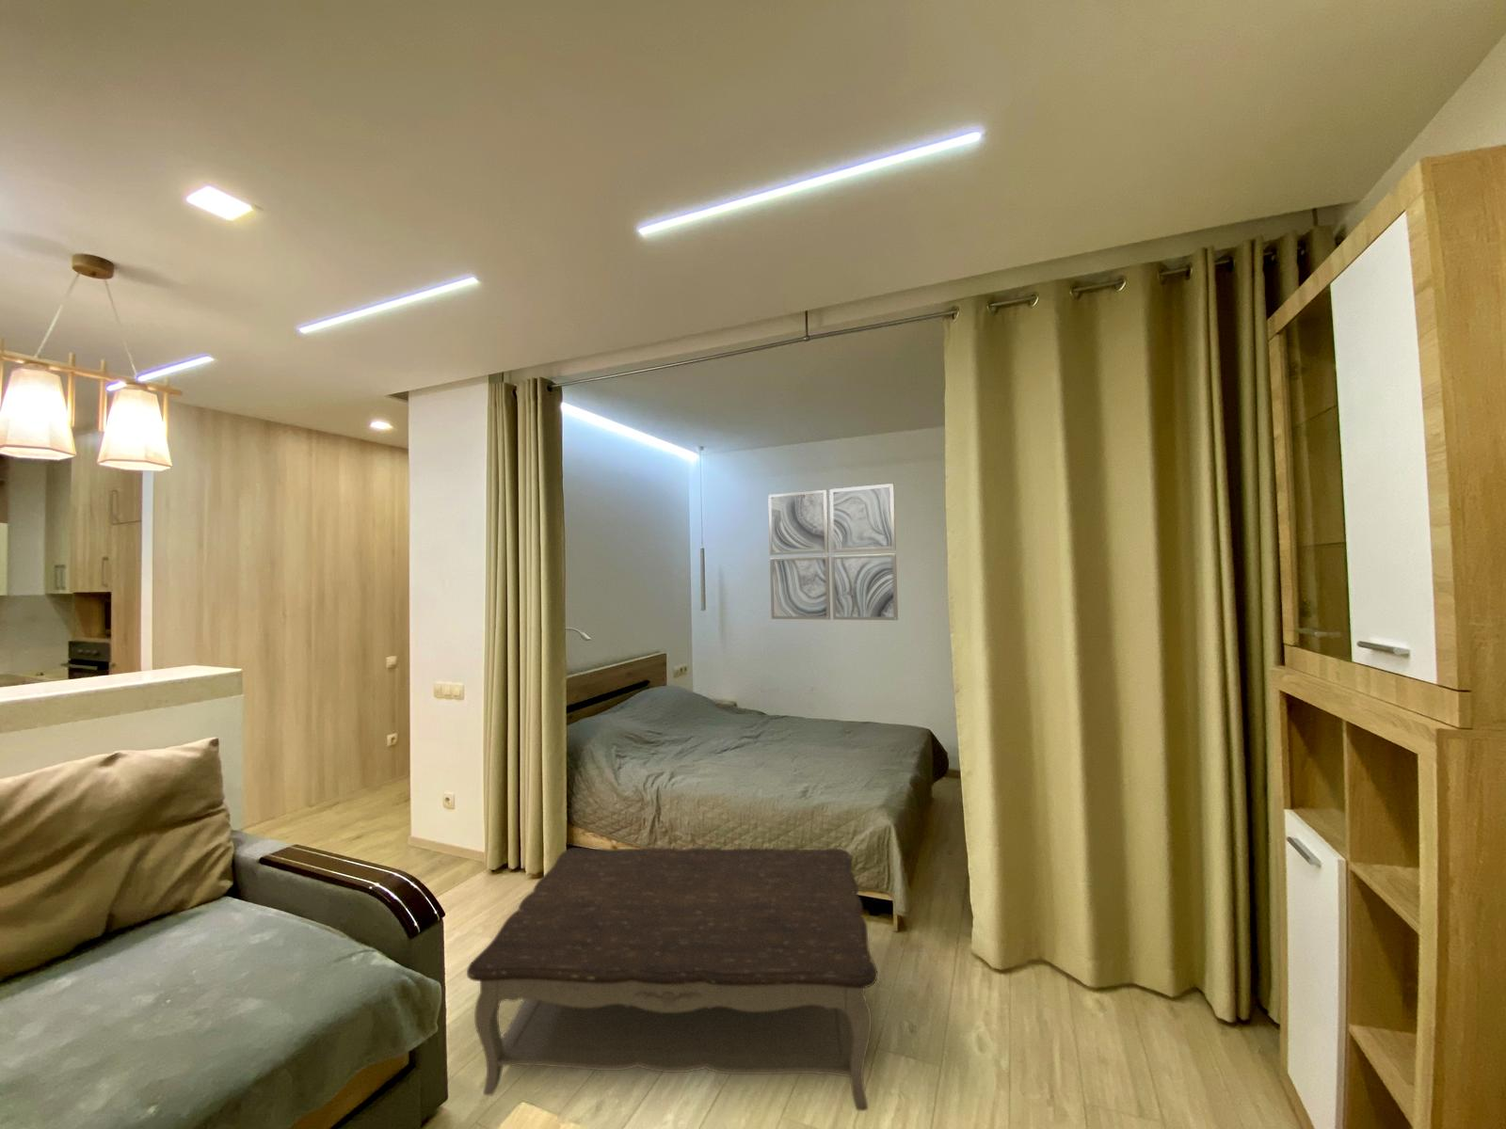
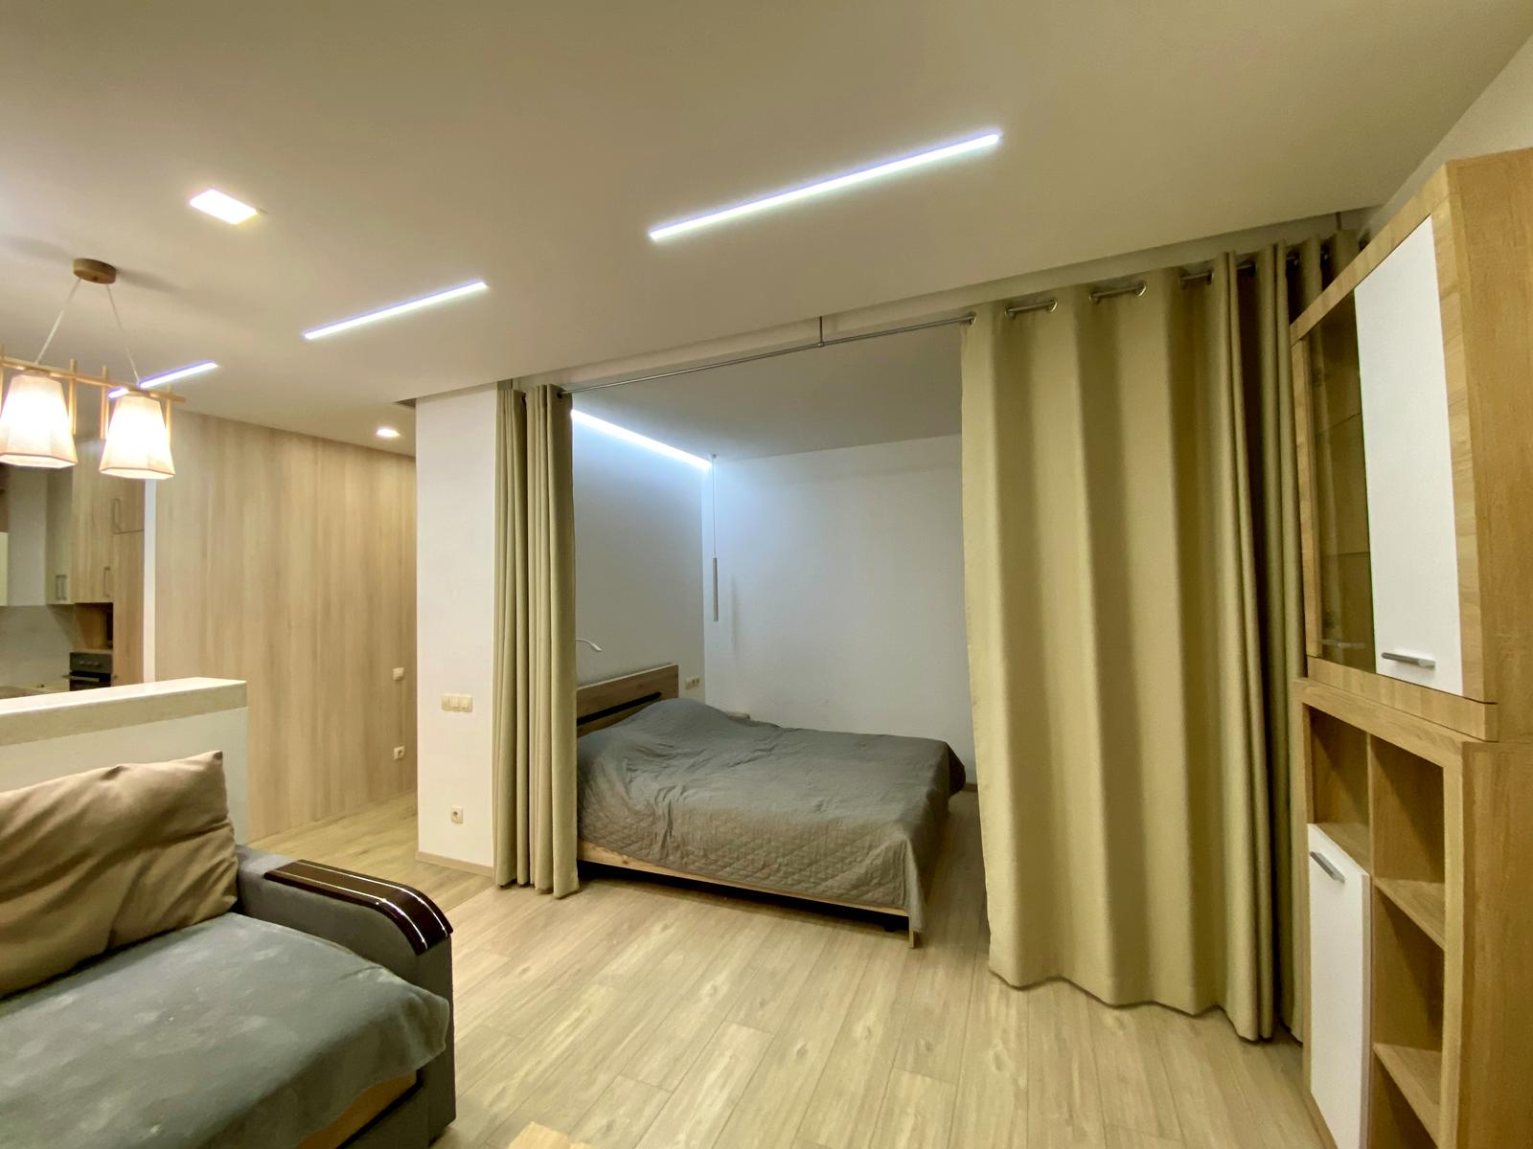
- coffee table (690, 953)
- wall art (828, 556)
